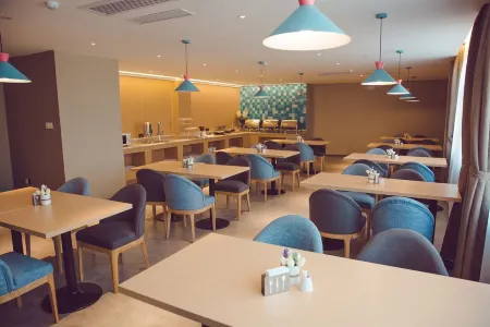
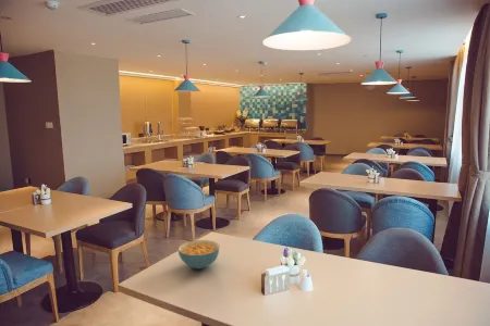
+ cereal bowl (199, 256)
